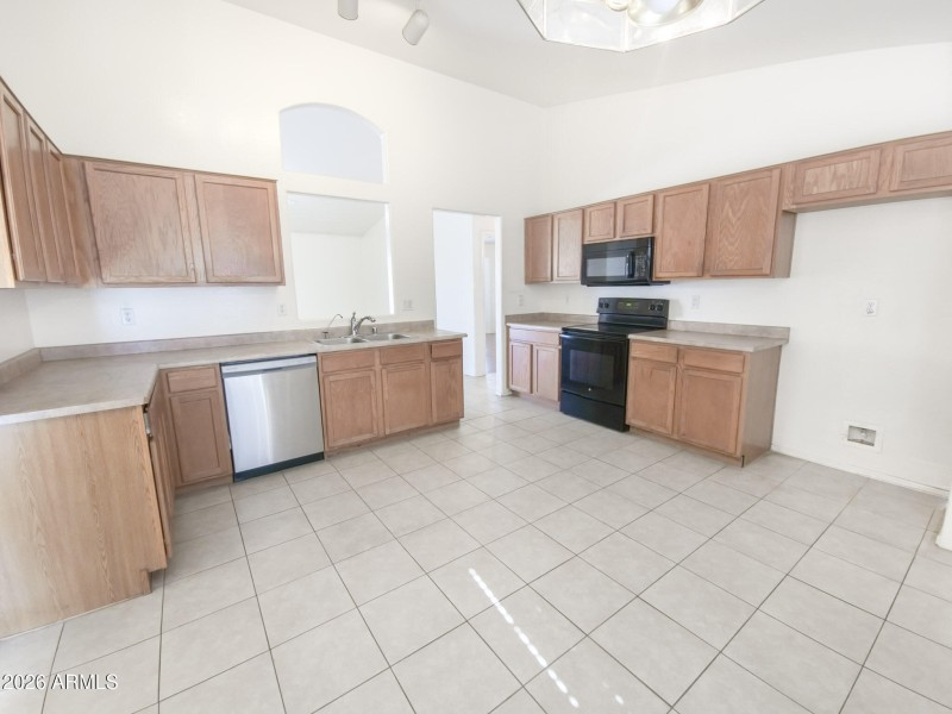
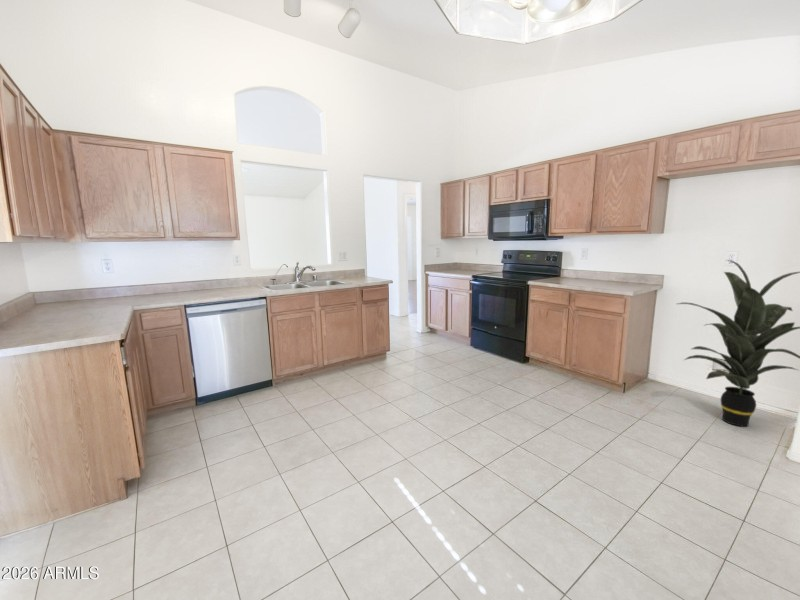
+ indoor plant (739, 342)
